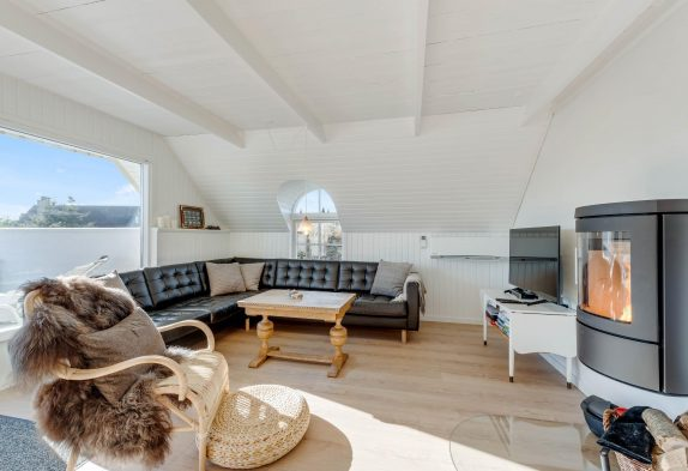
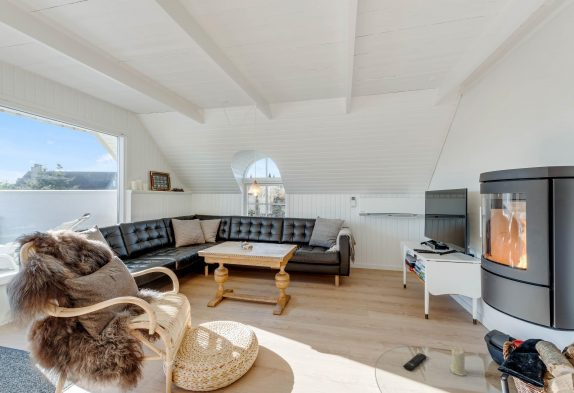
+ remote control (415, 361)
+ candle (458, 360)
